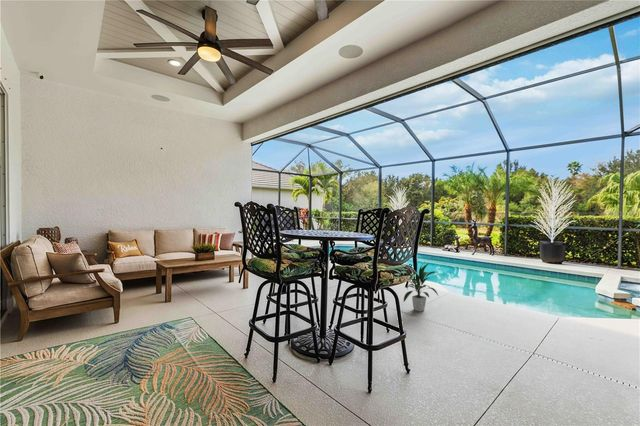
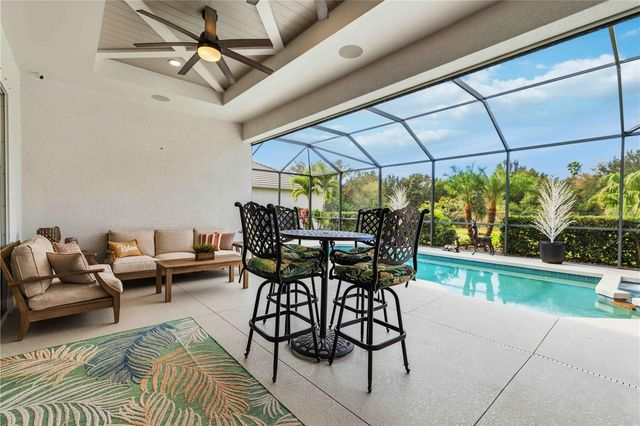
- indoor plant (417, 285)
